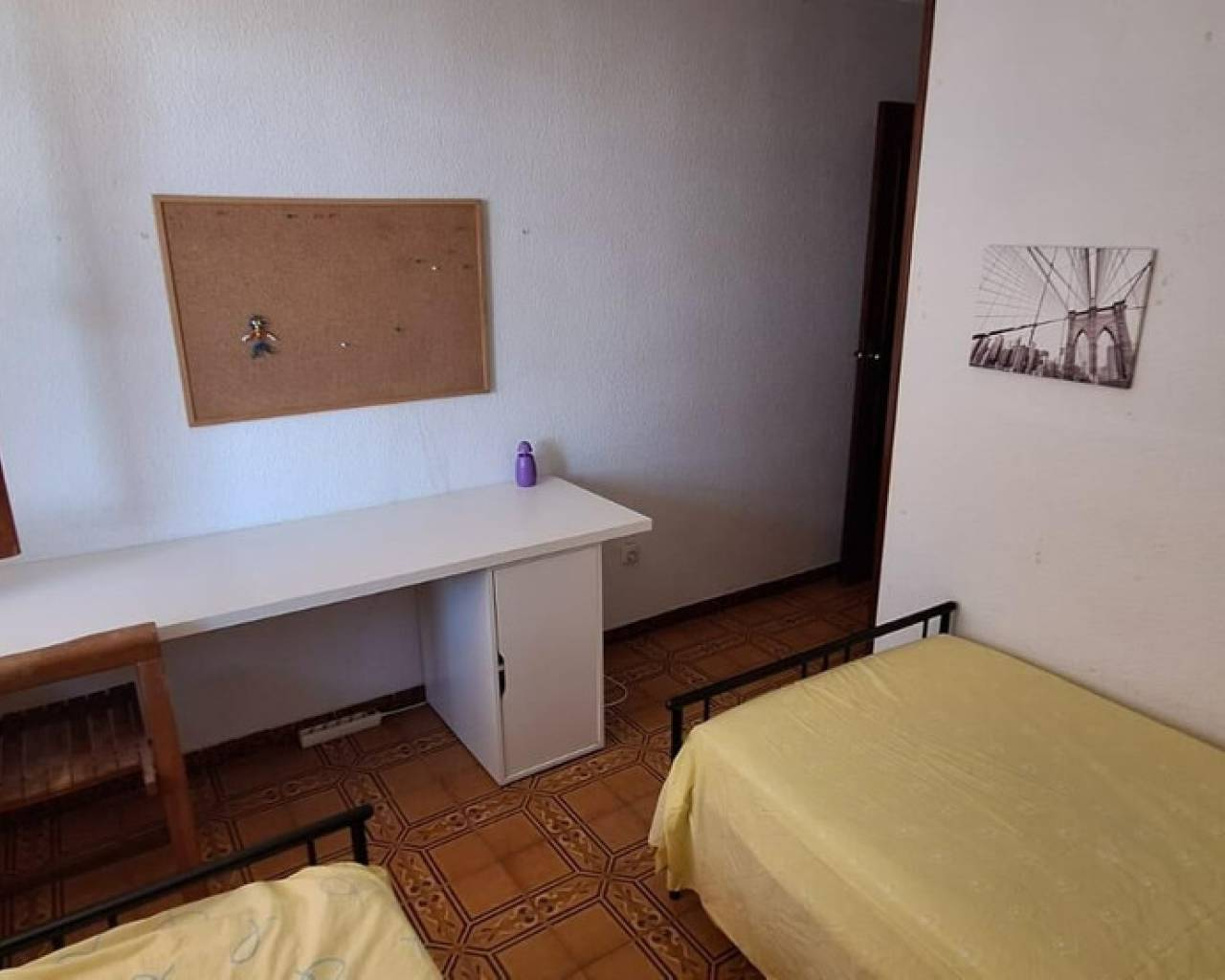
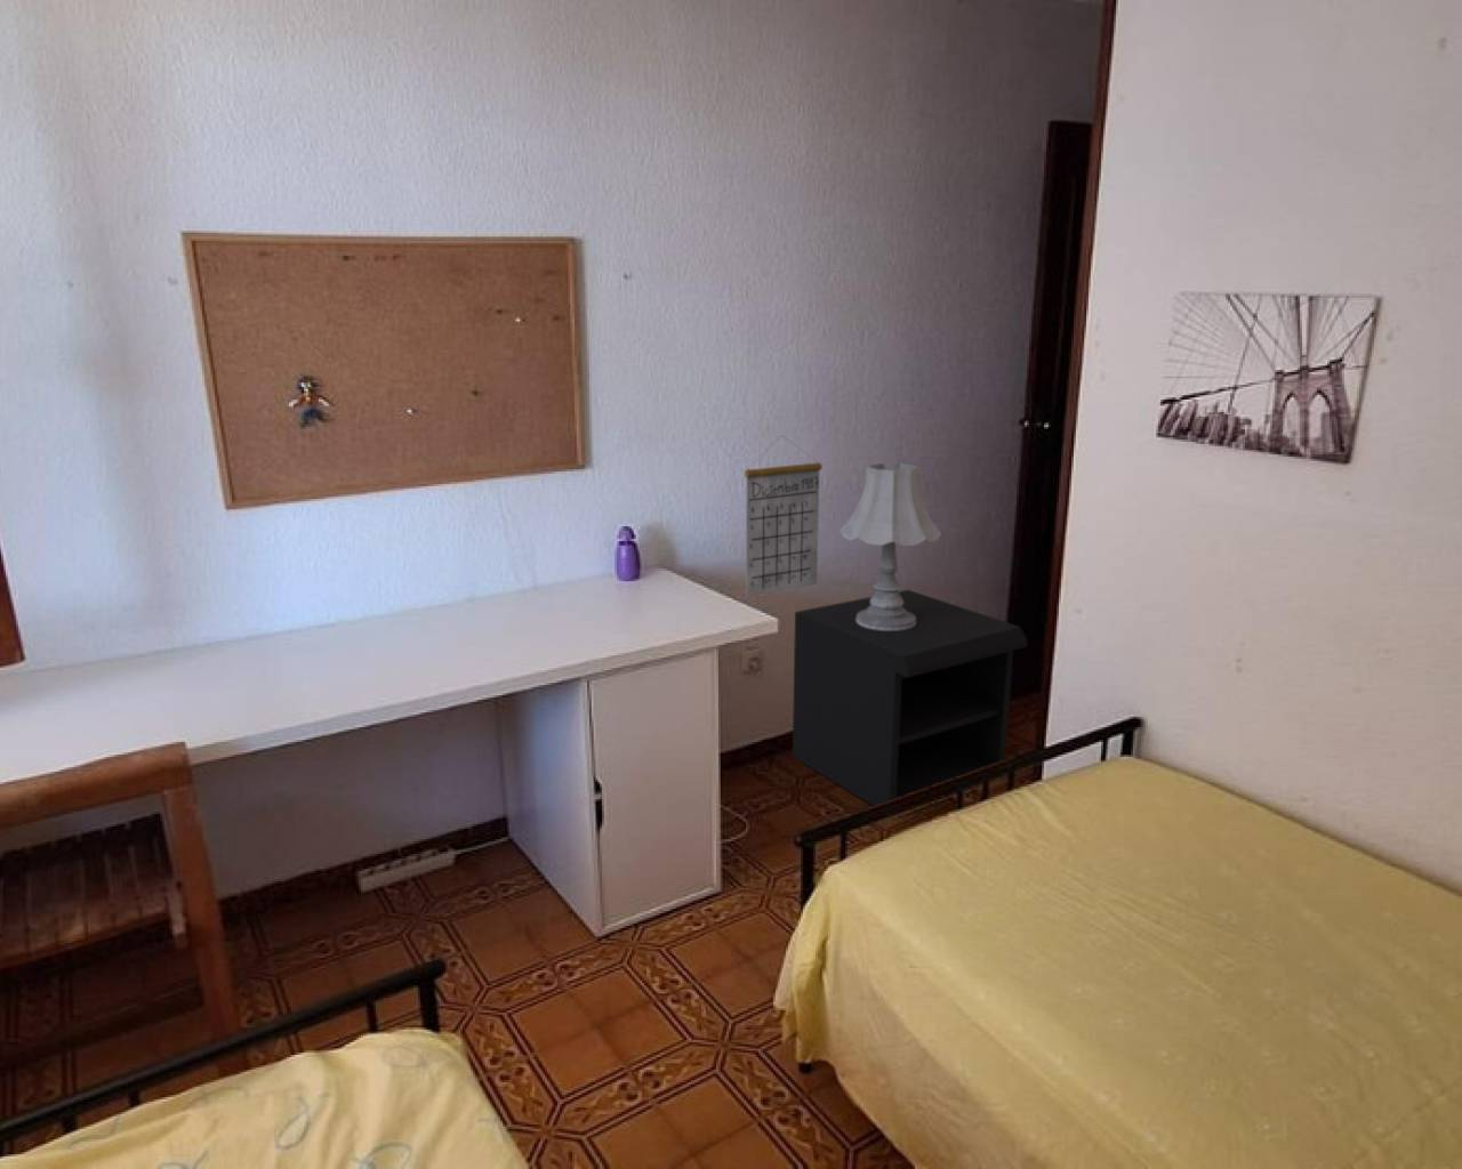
+ nightstand (905, 695)
+ table lamp (889, 545)
+ calendar (783, 514)
